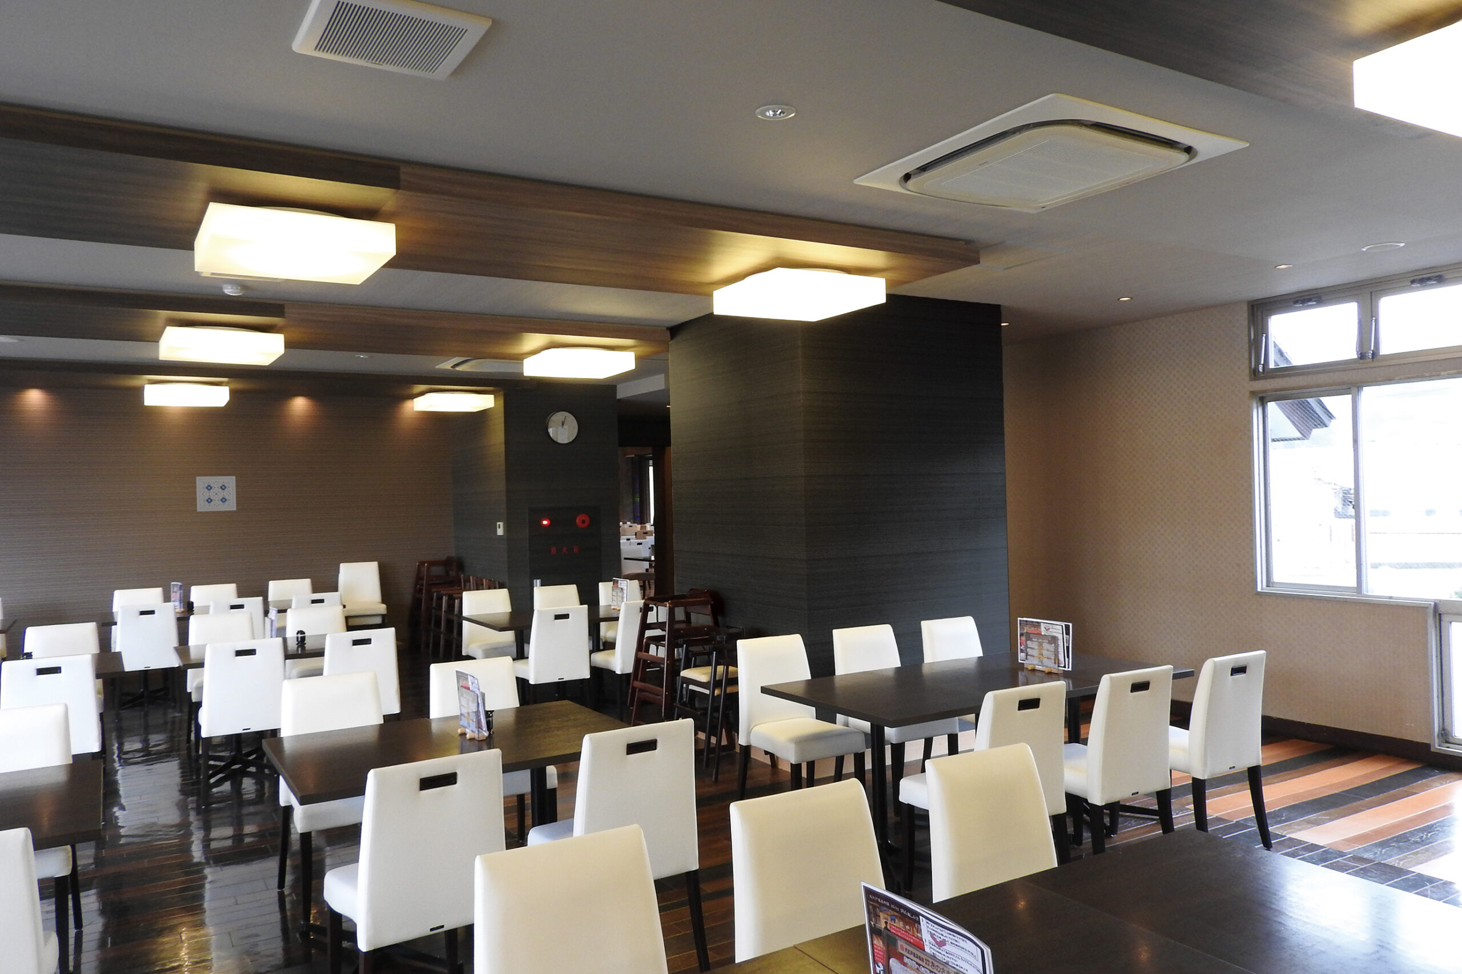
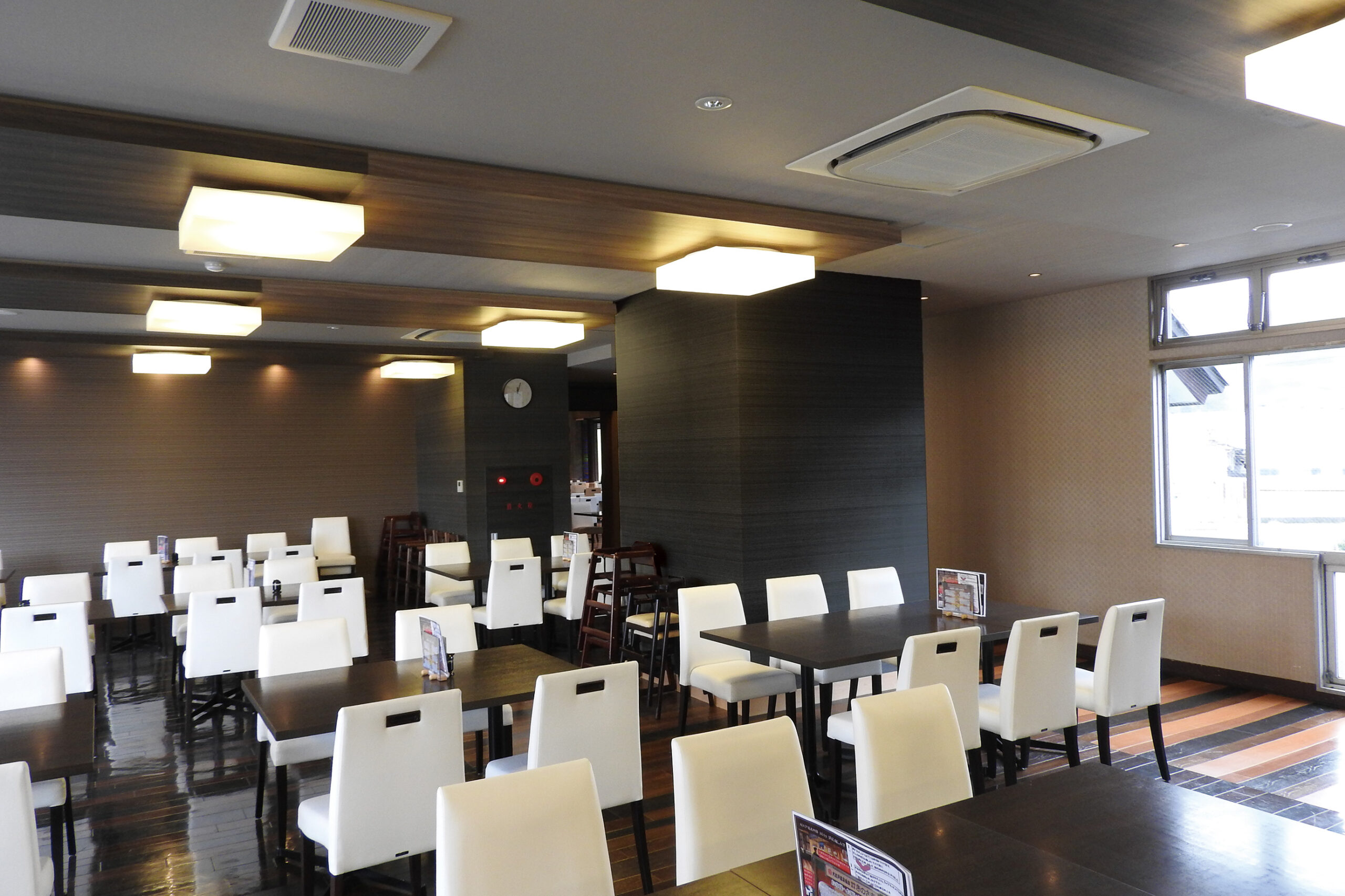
- wall art (216, 494)
